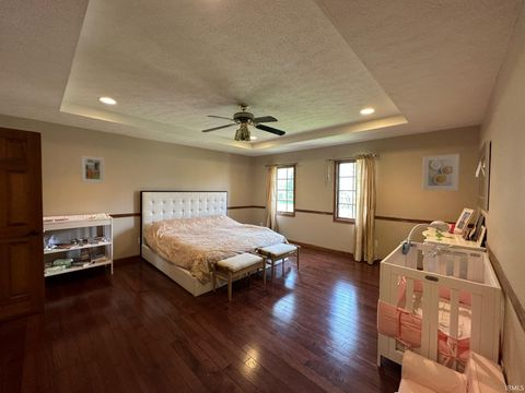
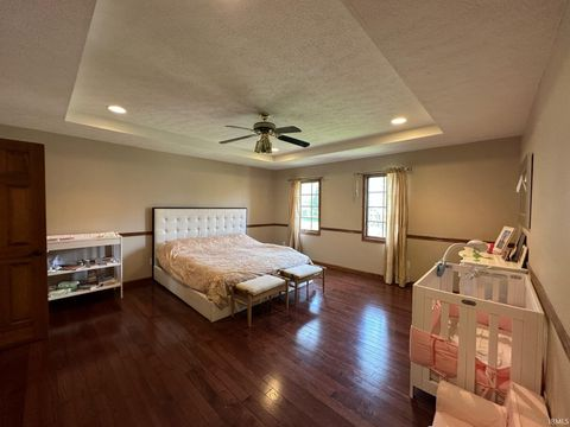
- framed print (92, 169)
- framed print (440, 172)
